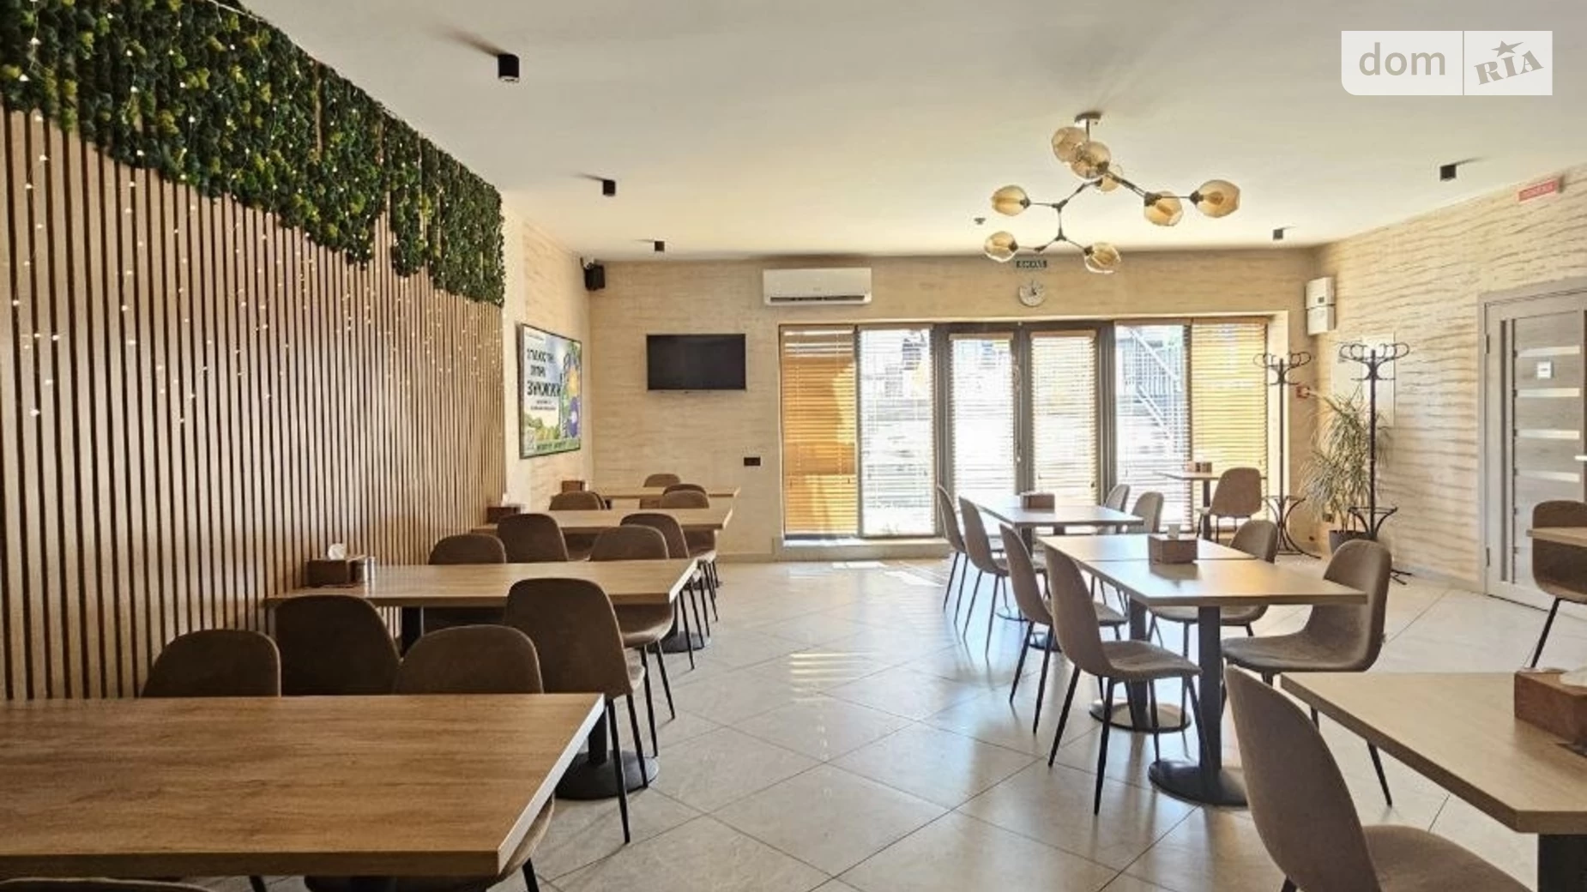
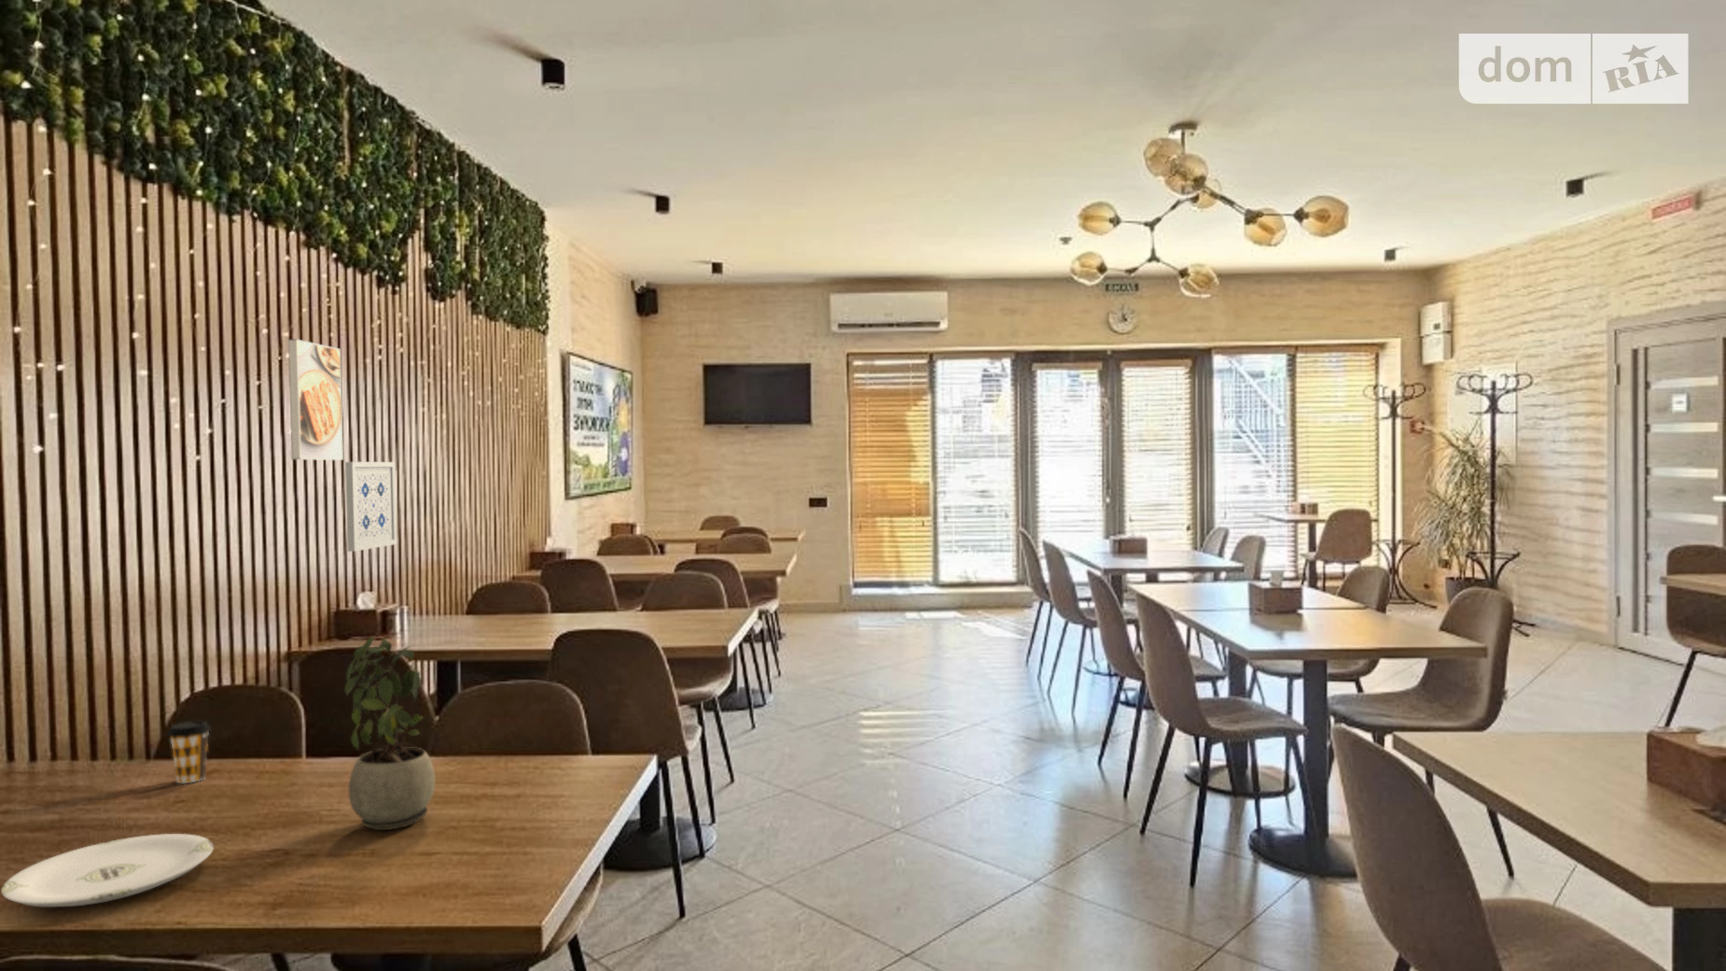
+ plate (113, 873)
+ coffee cup (190, 752)
+ potted plant (390, 732)
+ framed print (317, 402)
+ wall art (371, 504)
